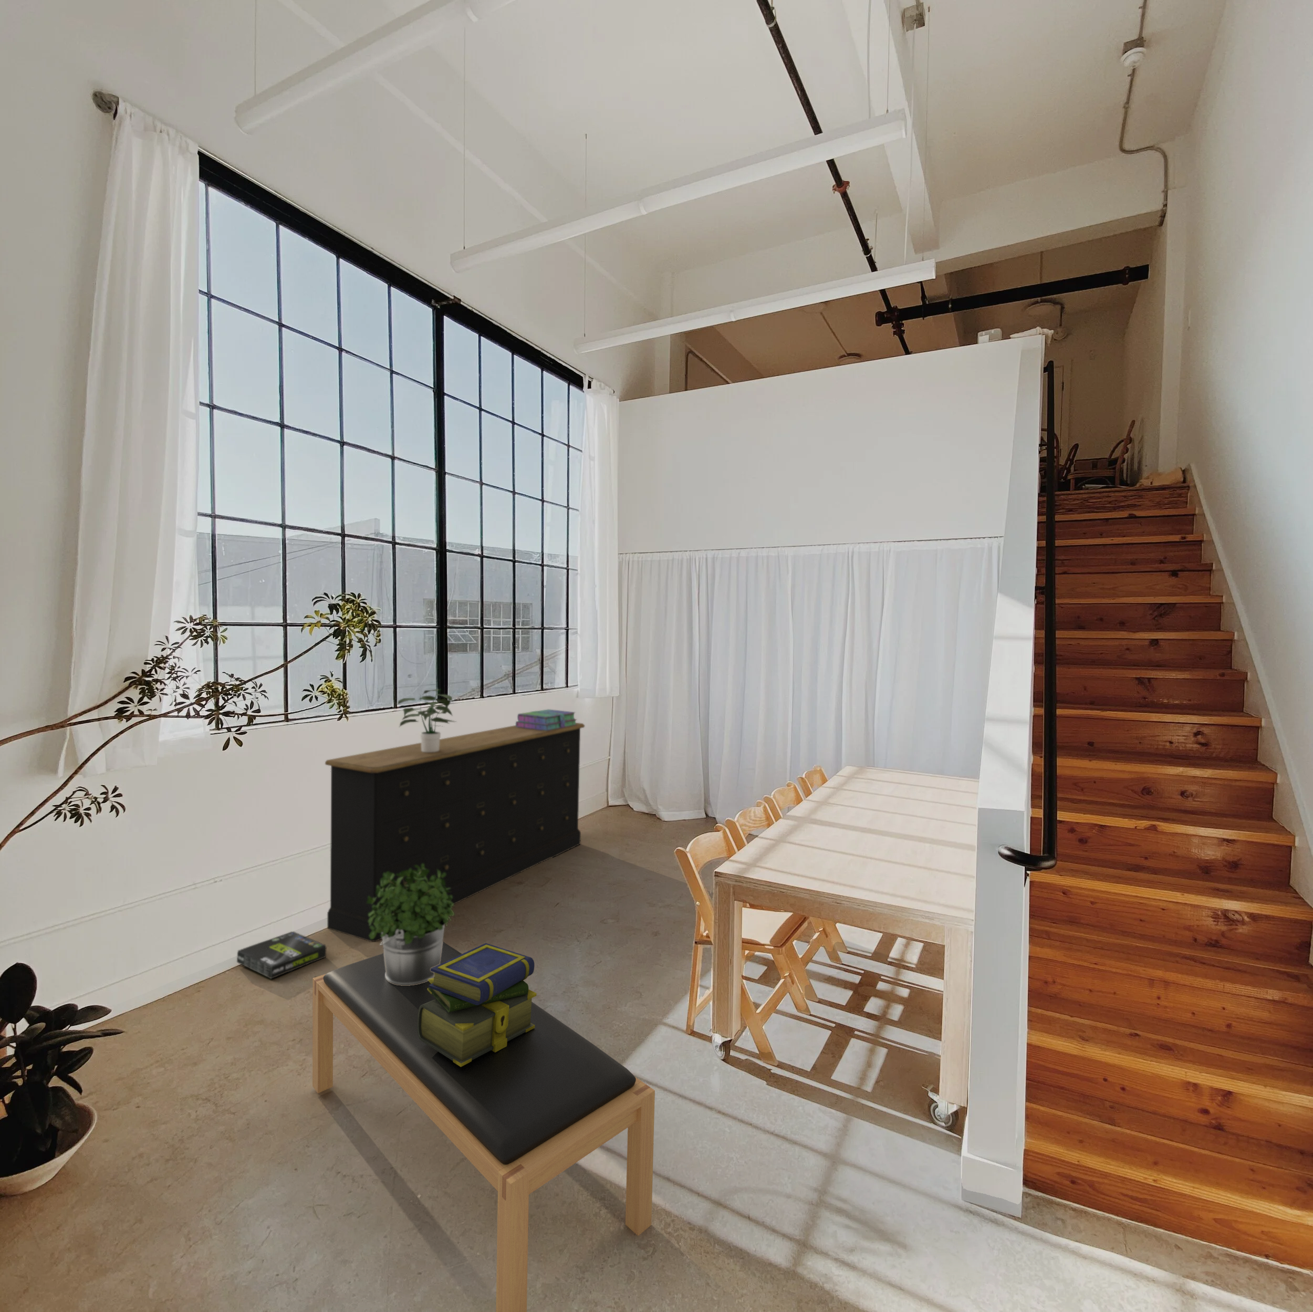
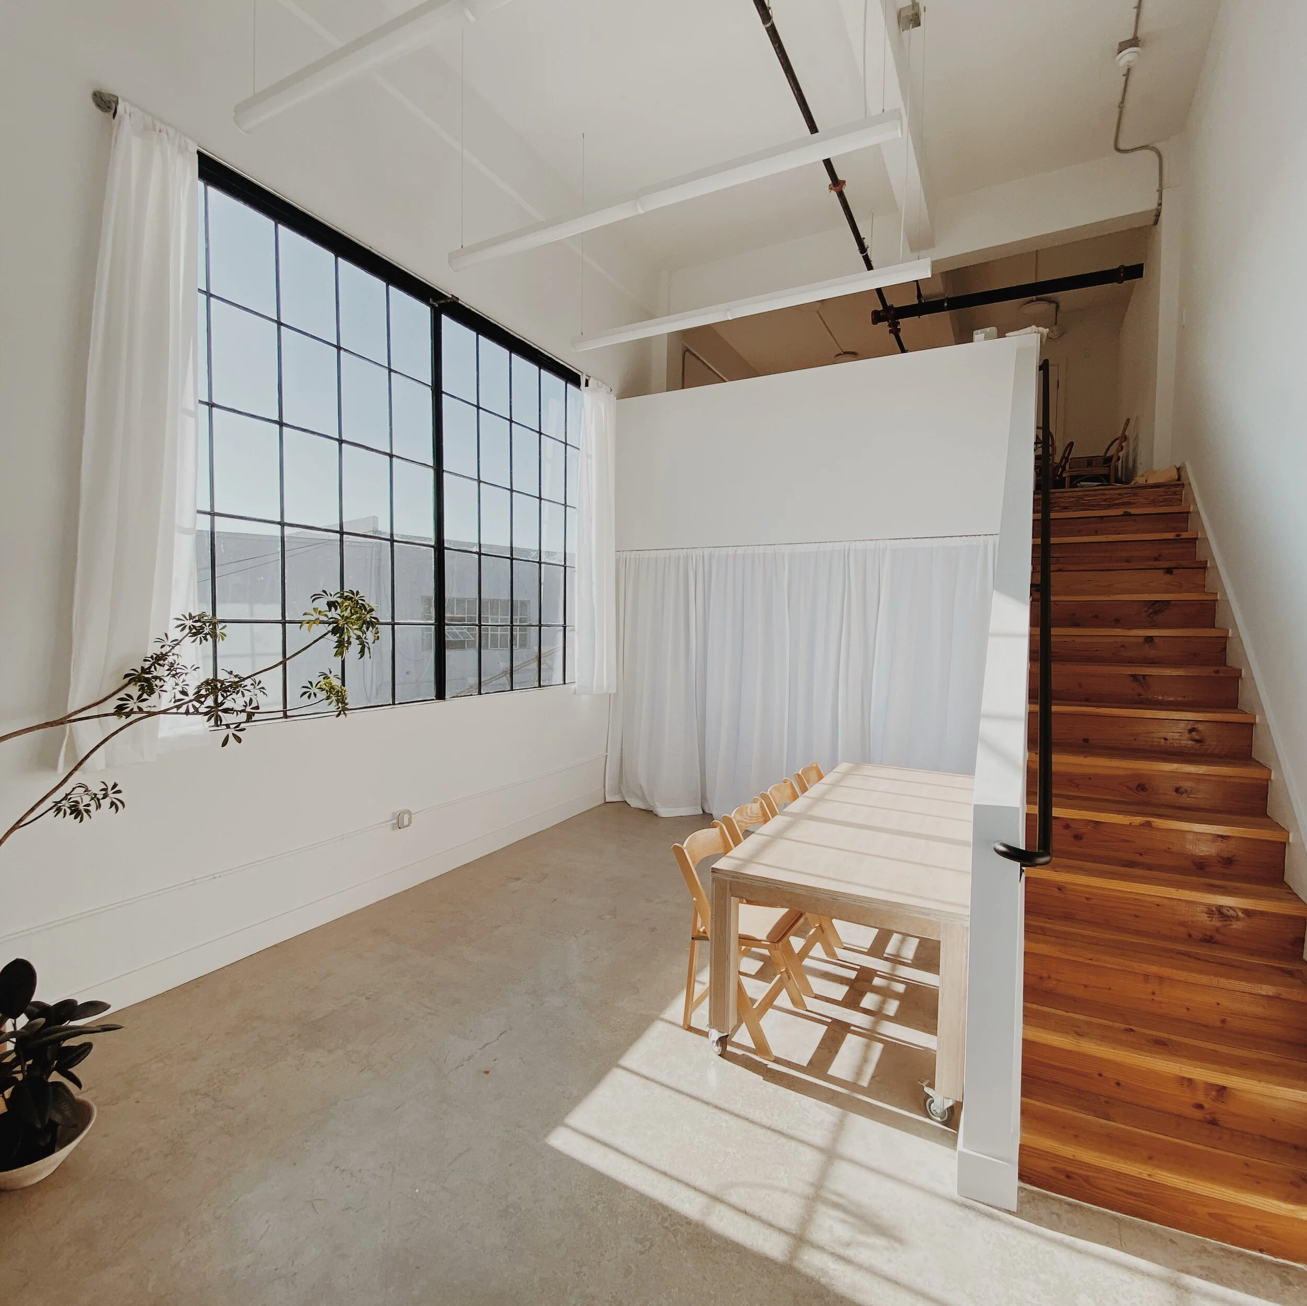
- storage cabinet (478, 809)
- stack of books (547, 718)
- bench (461, 1080)
- box (282, 953)
- potted plant (430, 720)
- potted plant (407, 922)
- stack of books (479, 995)
